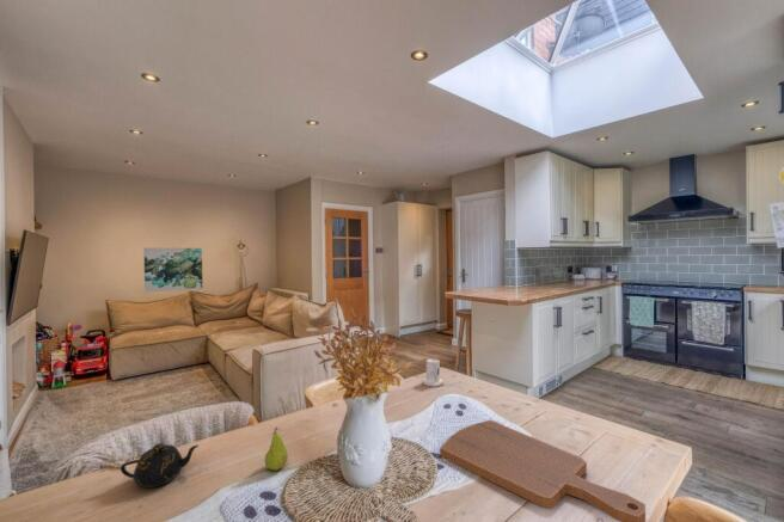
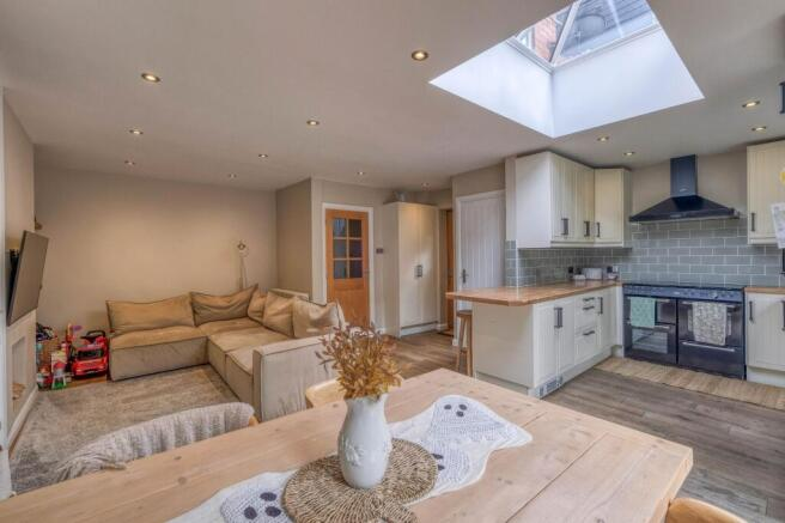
- wall art (174, 269)
- fruit (276, 447)
- cutting board (520, 460)
- candle (433, 369)
- teapot (161, 461)
